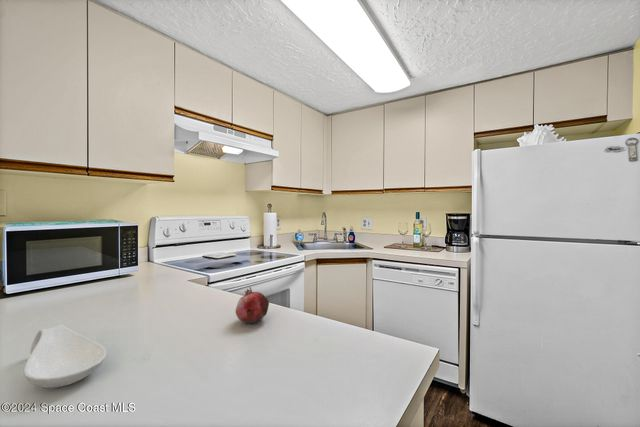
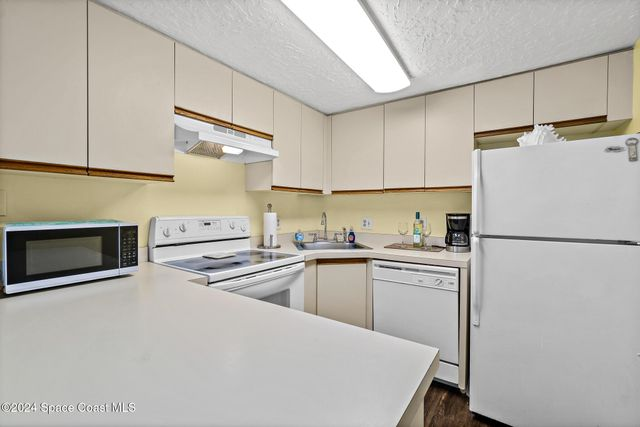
- fruit (252, 303)
- spoon rest (58, 351)
